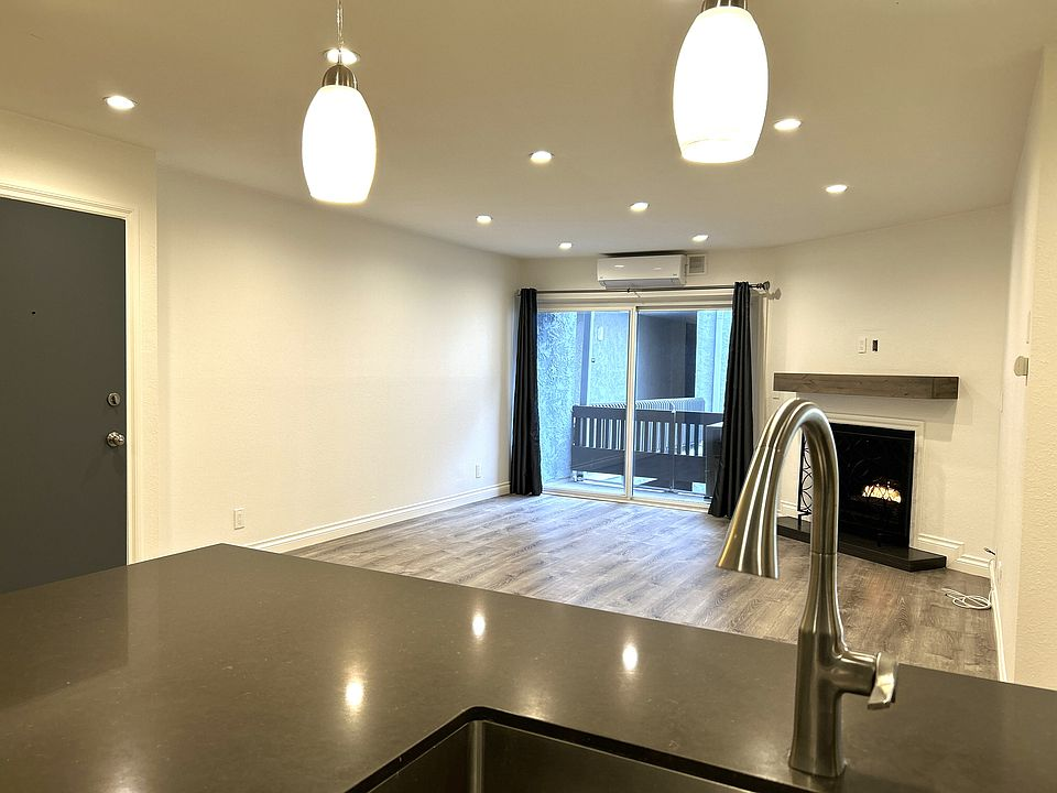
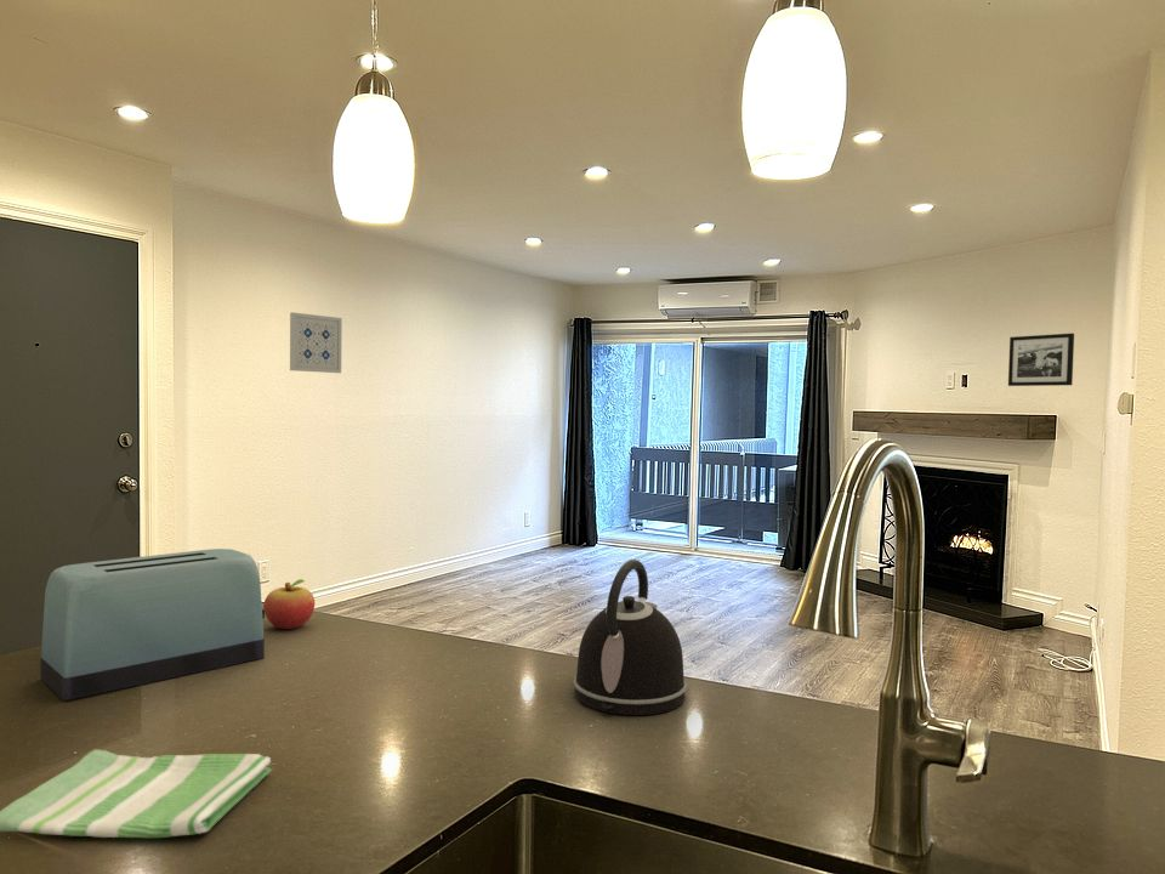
+ picture frame (1040, 359)
+ wall art (316, 344)
+ dish towel (142, 789)
+ kettle (630, 626)
+ fruit (289, 601)
+ toaster (160, 613)
